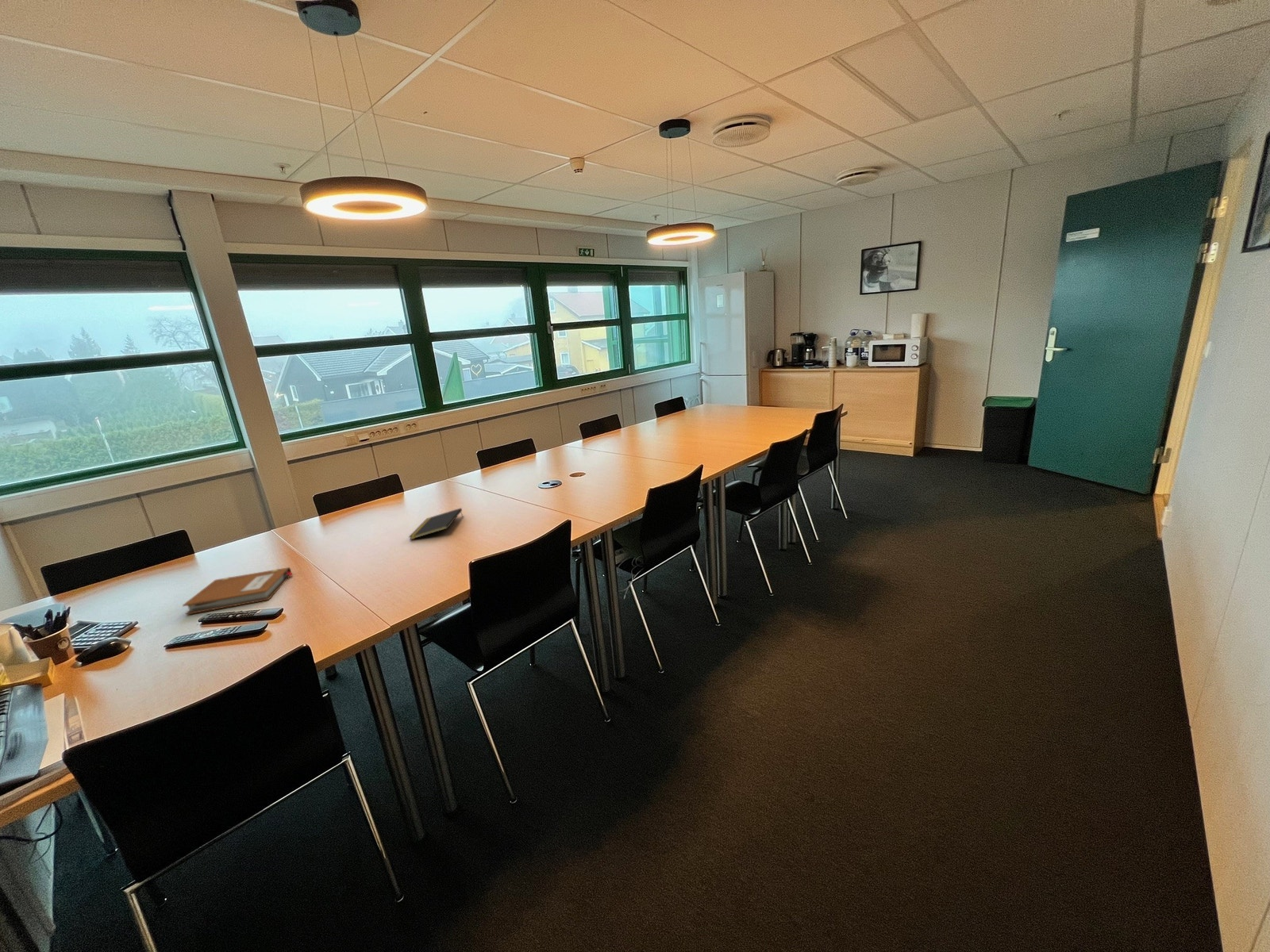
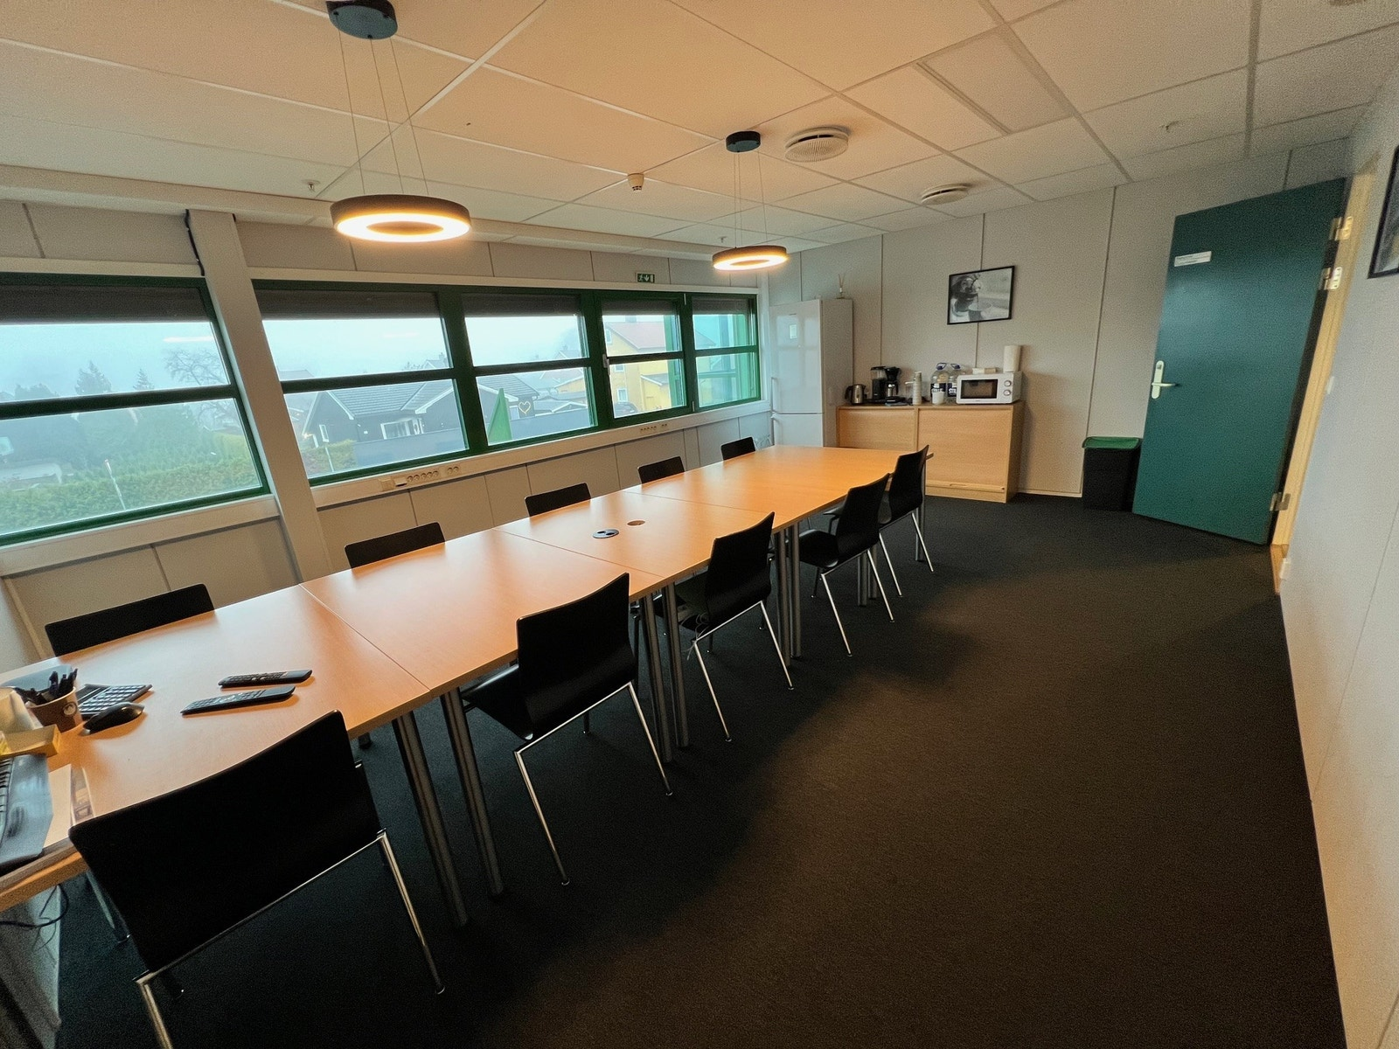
- notepad (437, 523)
- notebook (244, 588)
